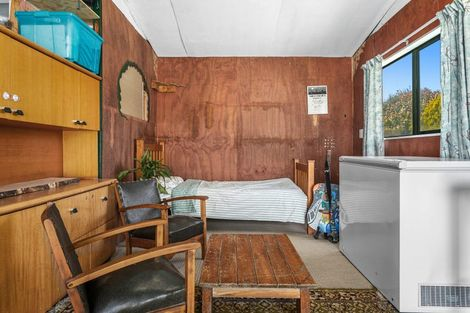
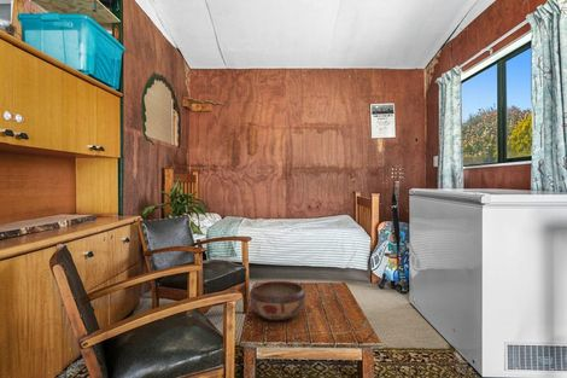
+ decorative bowl (277, 301)
